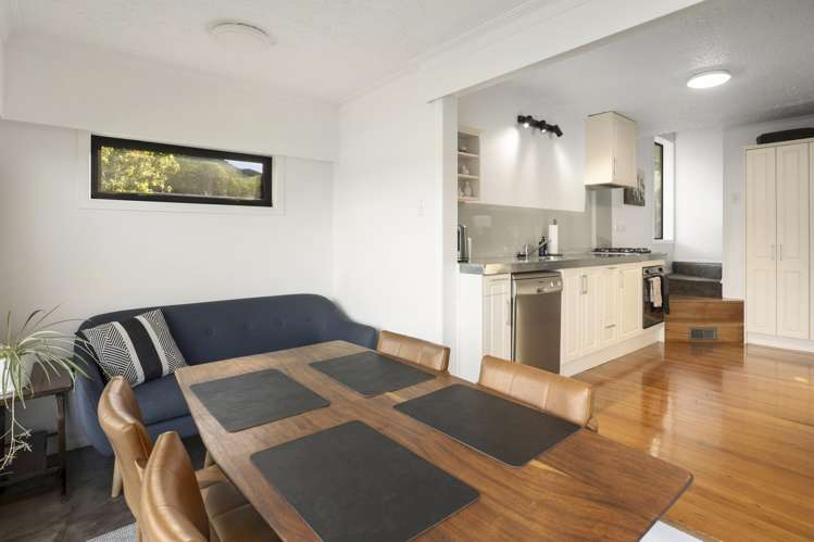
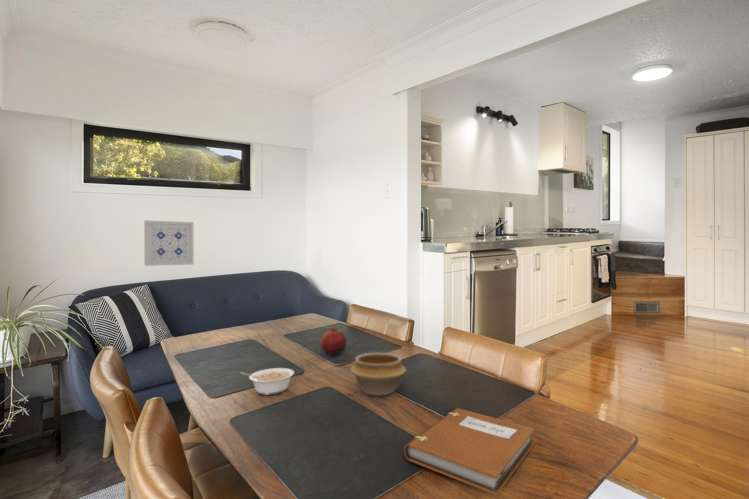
+ wall art (169, 243)
+ notebook (472, 441)
+ fruit (333, 341)
+ bowl (378, 374)
+ legume (270, 380)
